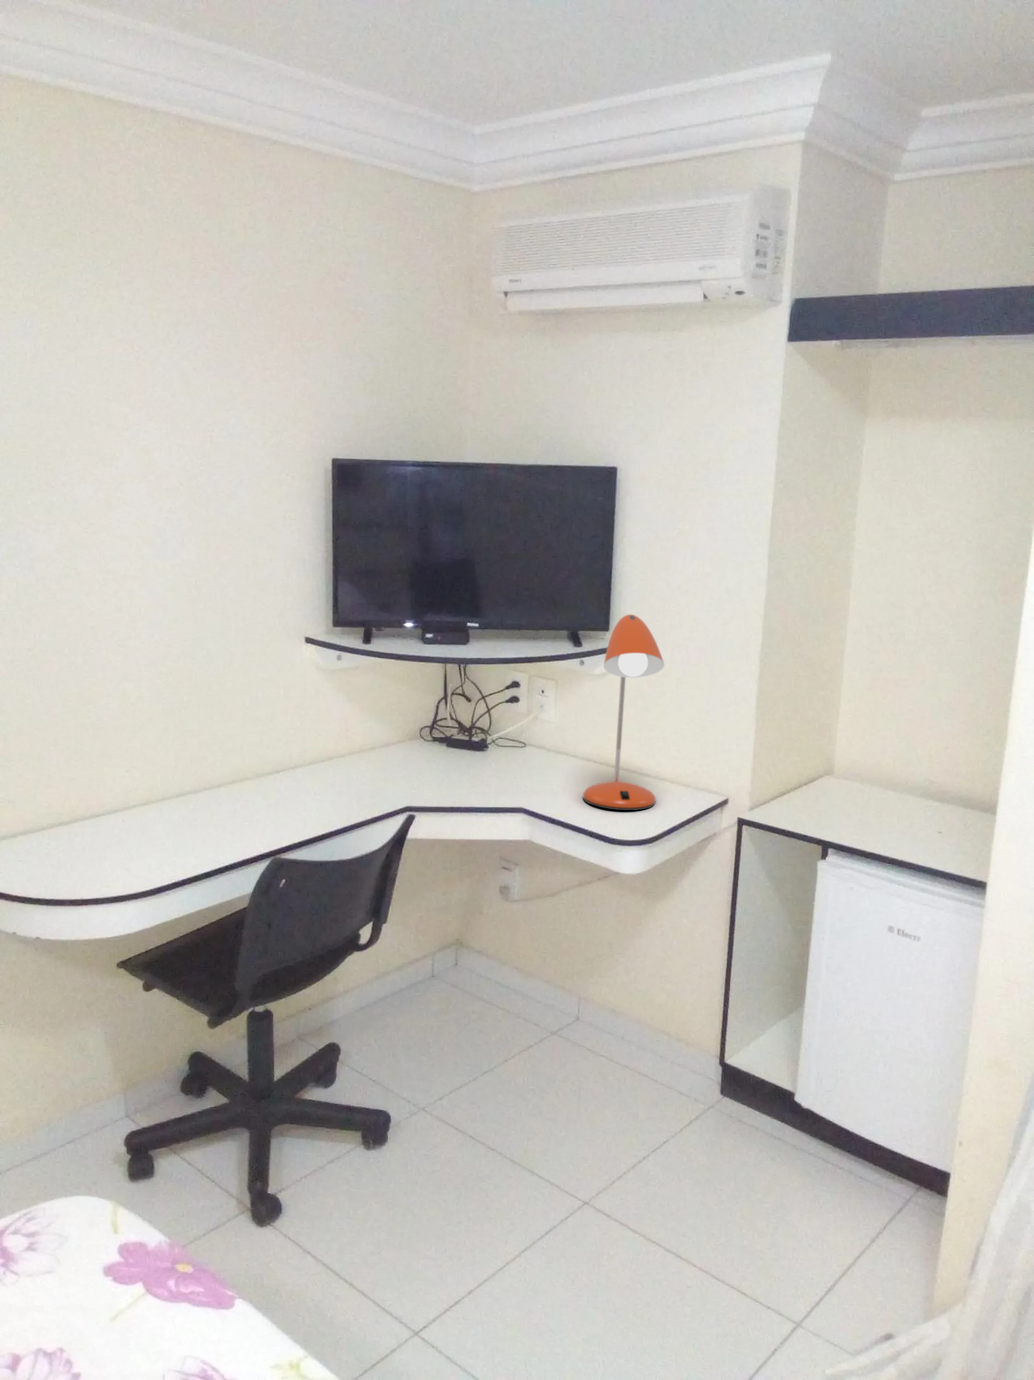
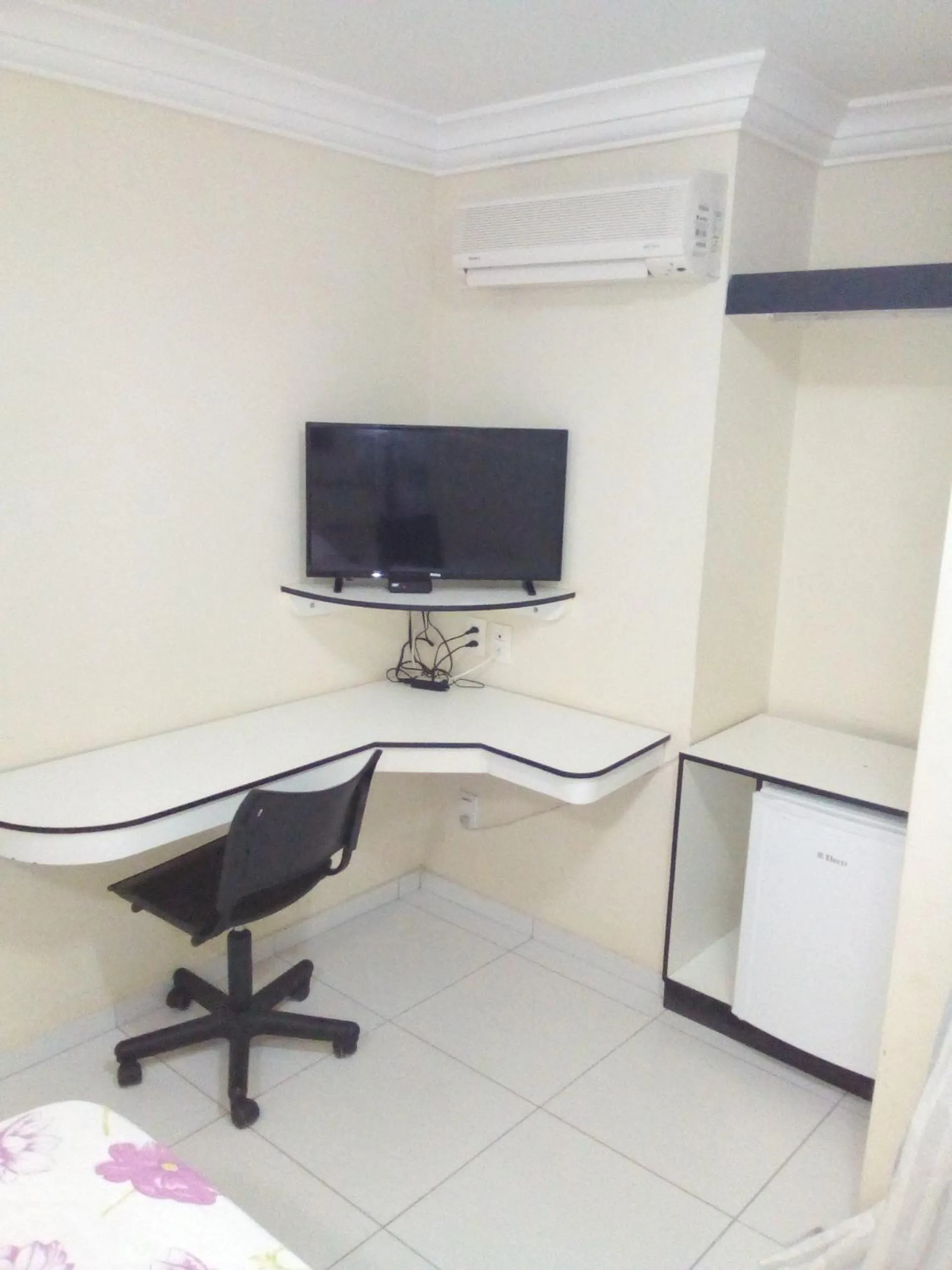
- desk lamp (623, 712)
